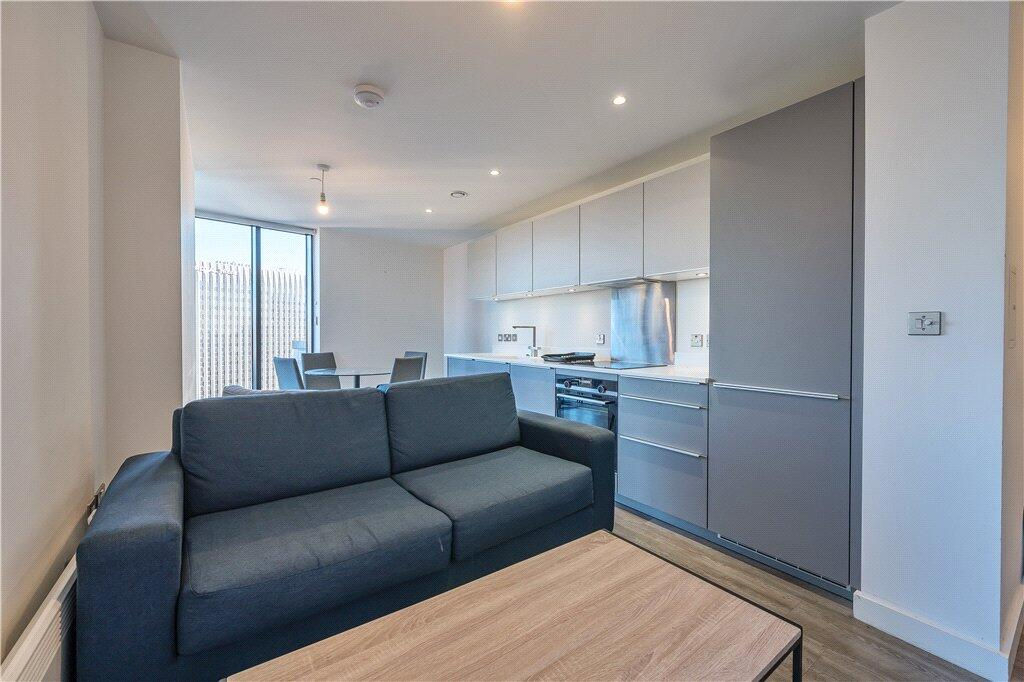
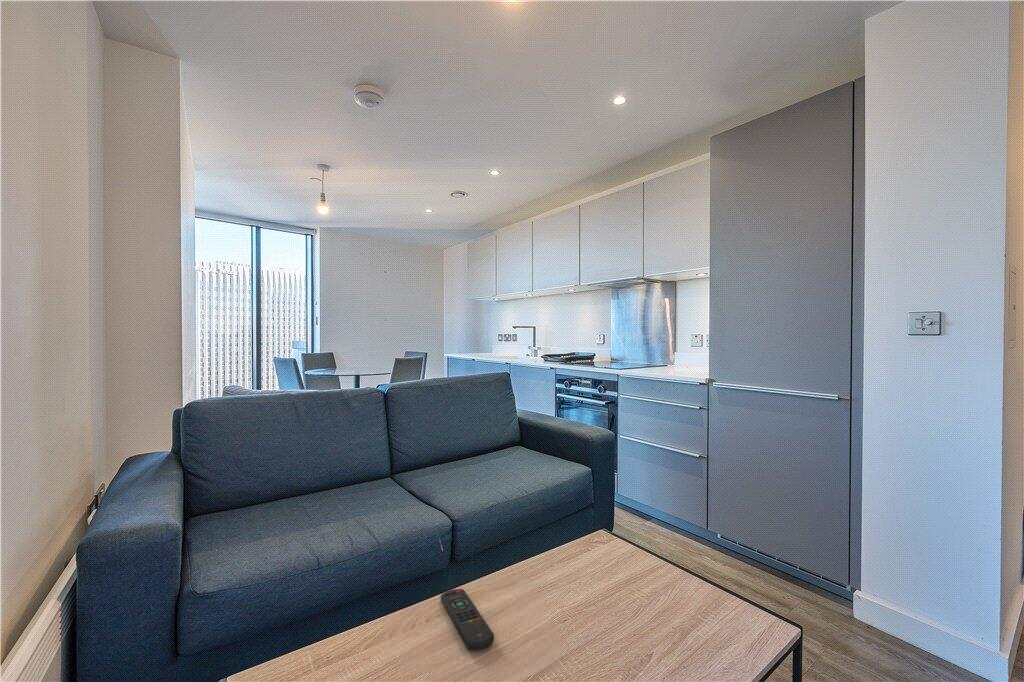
+ remote control (465, 616)
